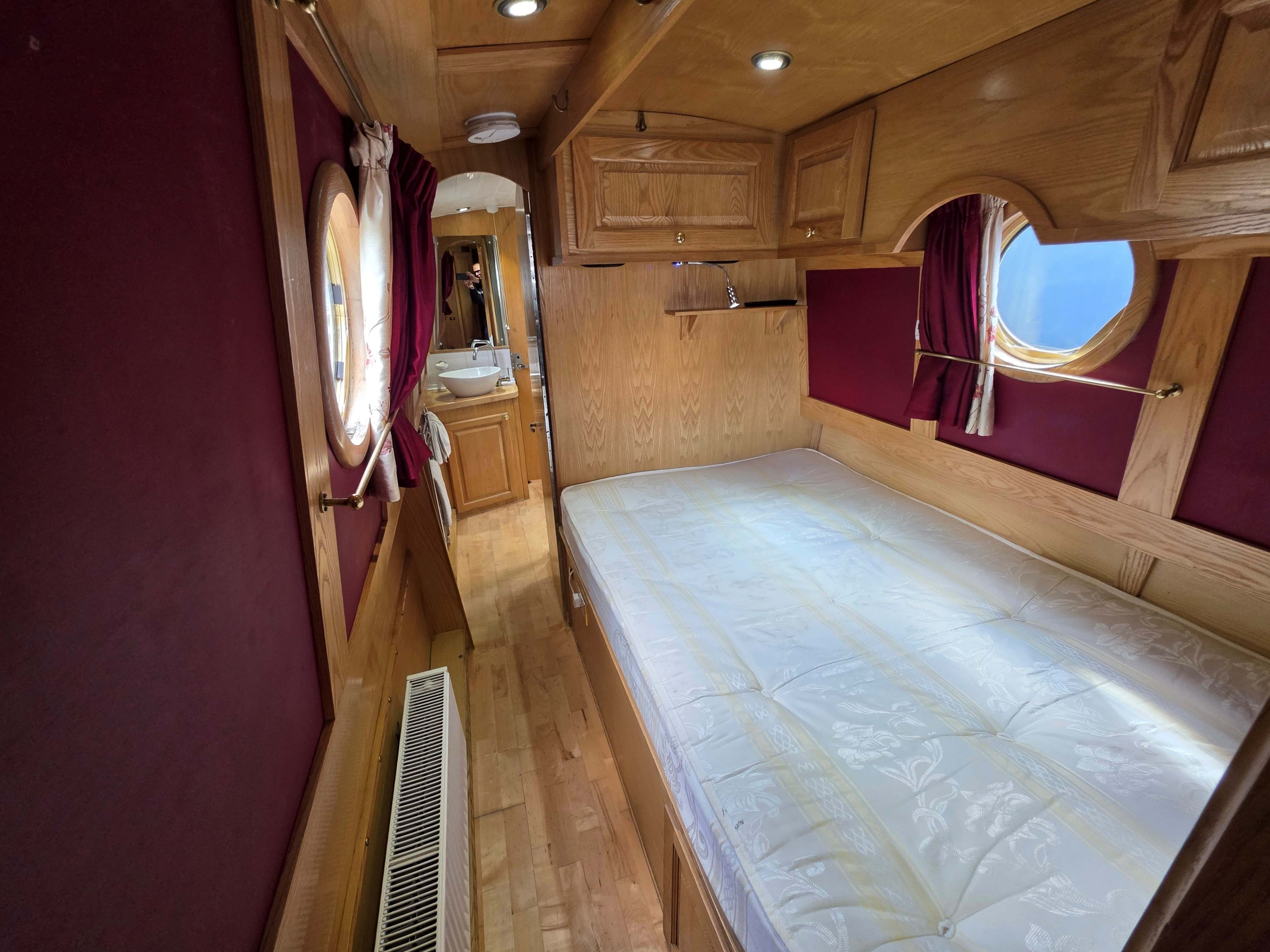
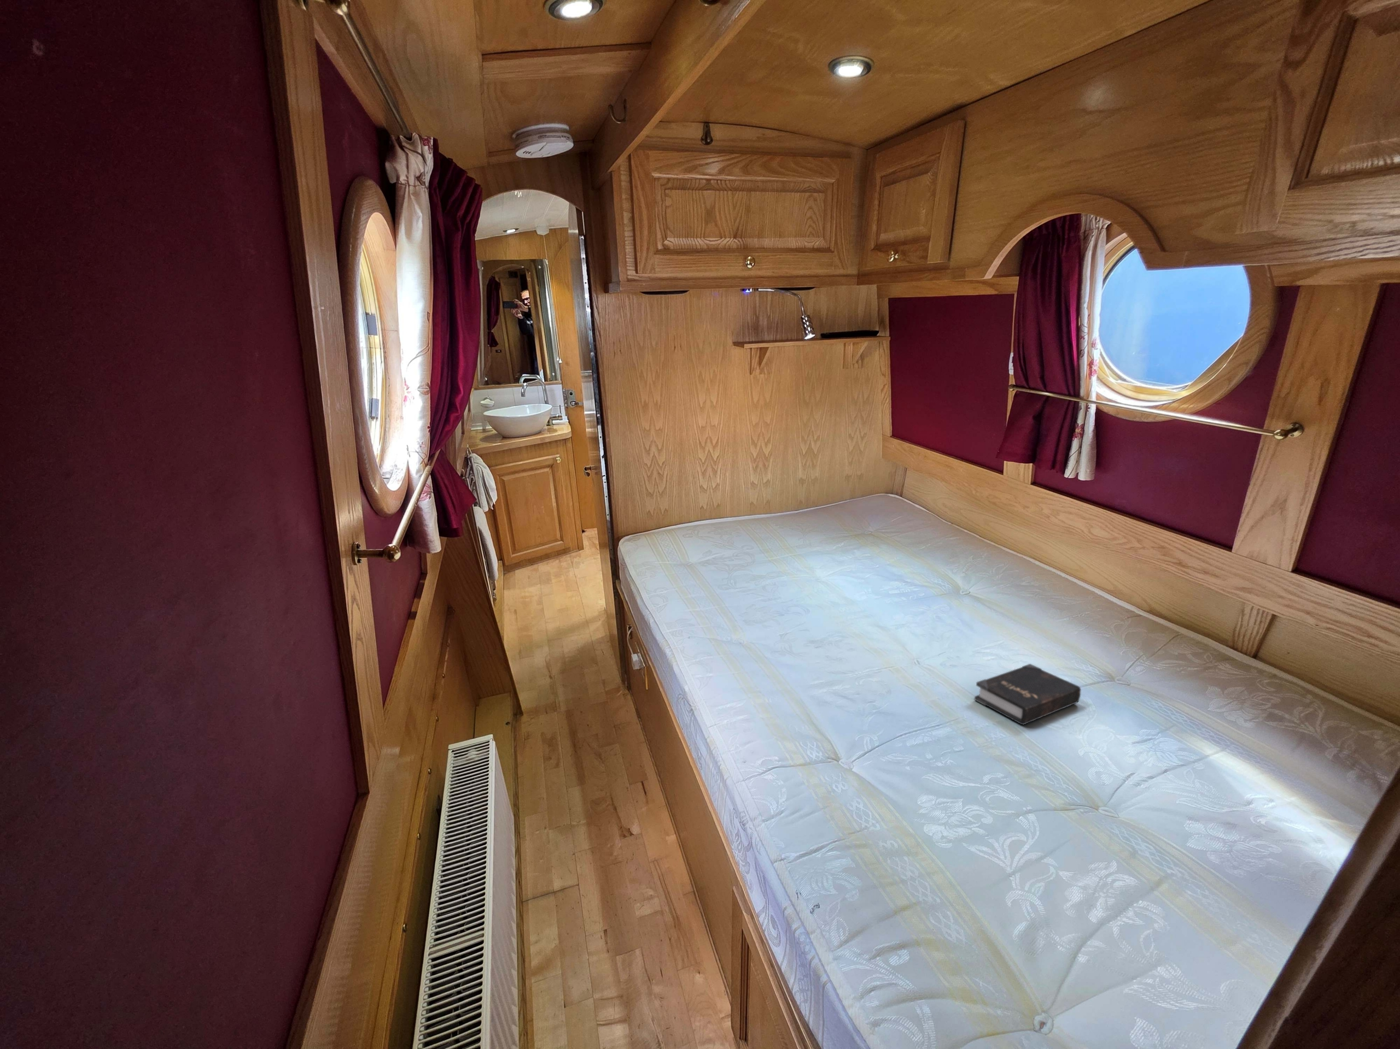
+ hardback book (1027, 693)
